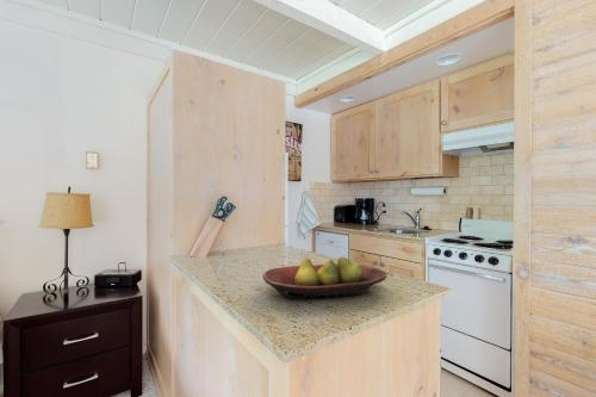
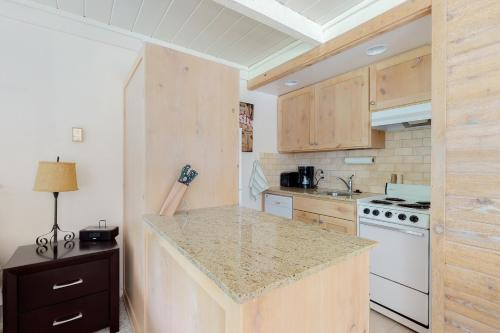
- fruit bowl (324, 274)
